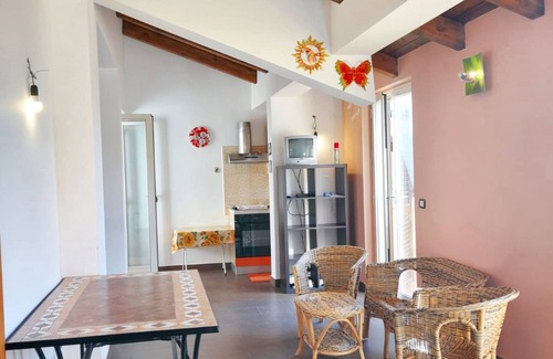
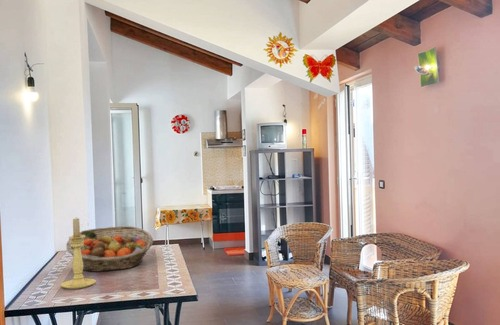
+ candle holder (77, 250)
+ fruit basket (110, 247)
